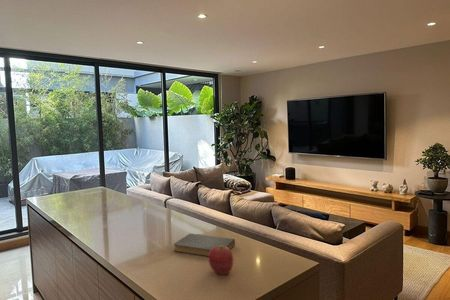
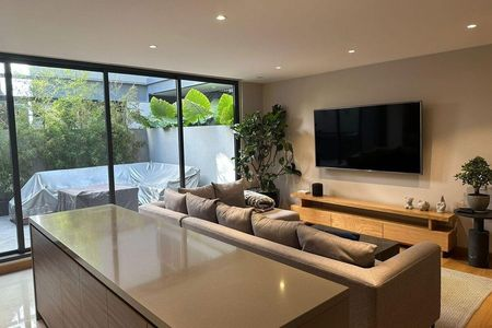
- apple (221, 259)
- book (204, 244)
